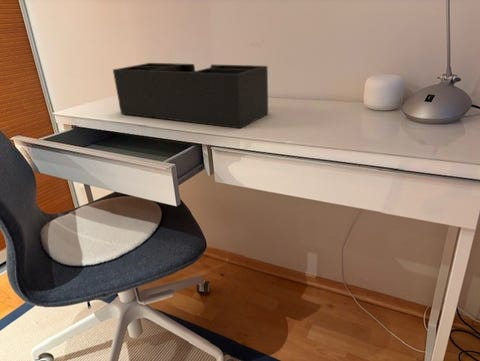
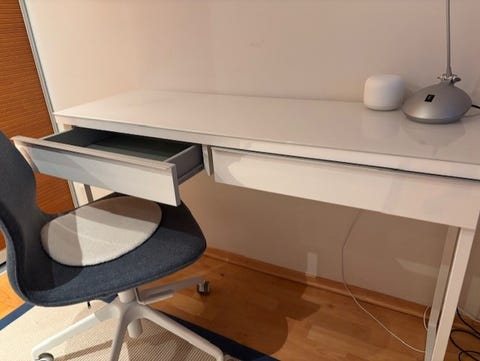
- desk organizer (189, 91)
